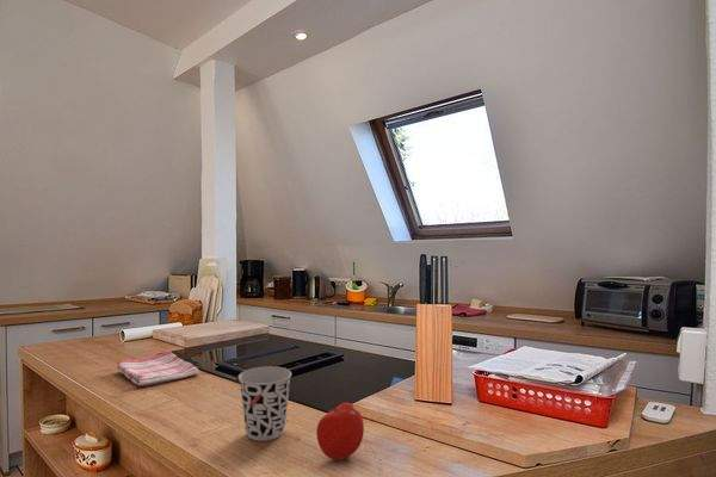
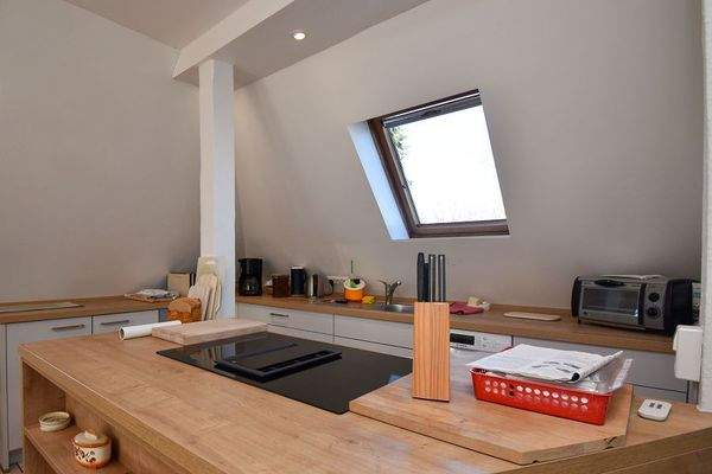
- cup (265, 403)
- dish towel (156, 367)
- fruit (340, 428)
